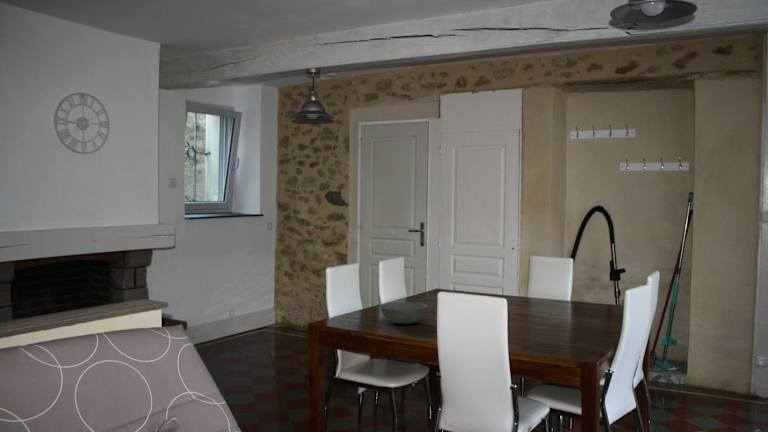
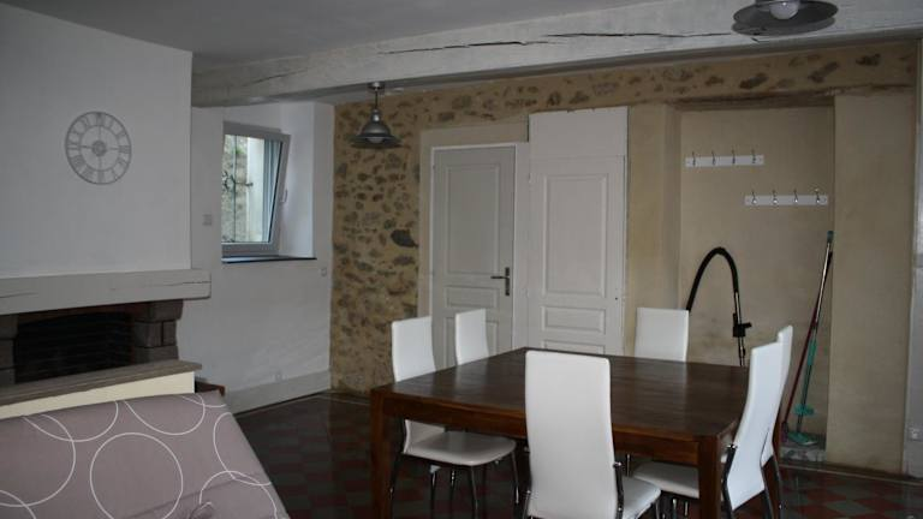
- bowl (403, 313)
